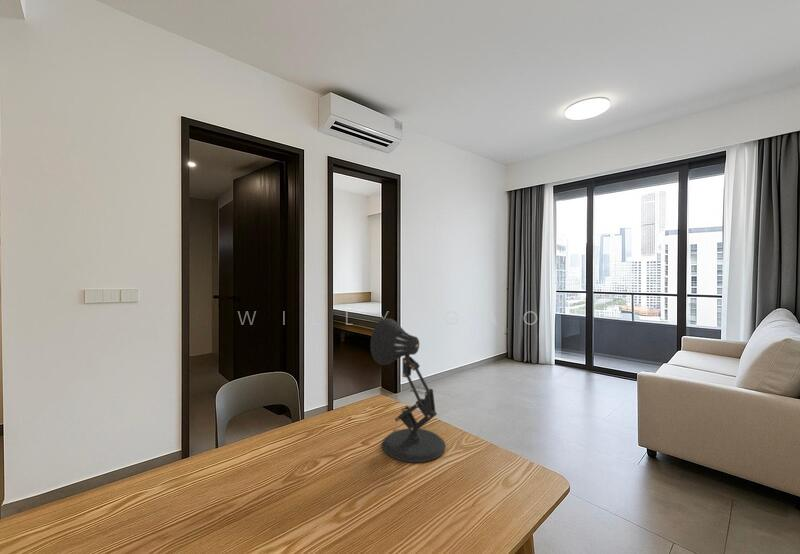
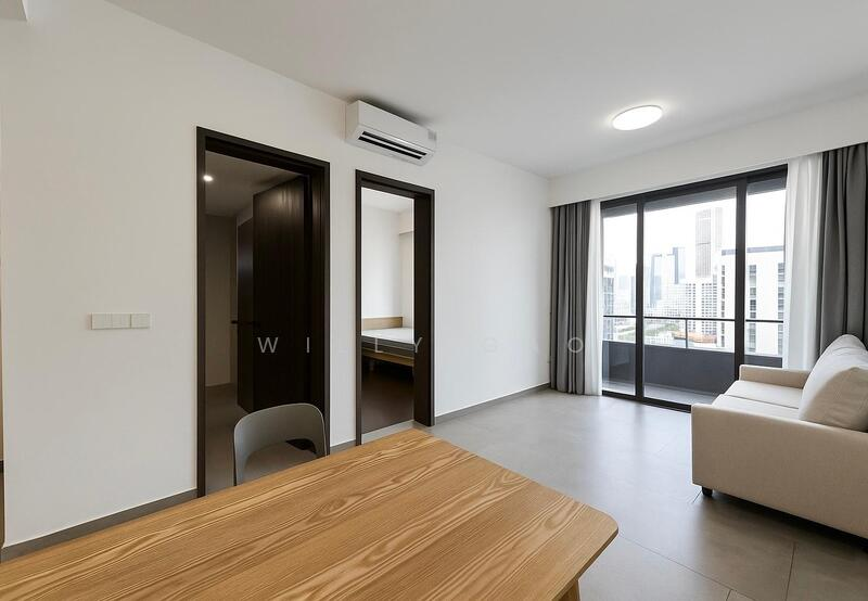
- desk lamp (411, 382)
